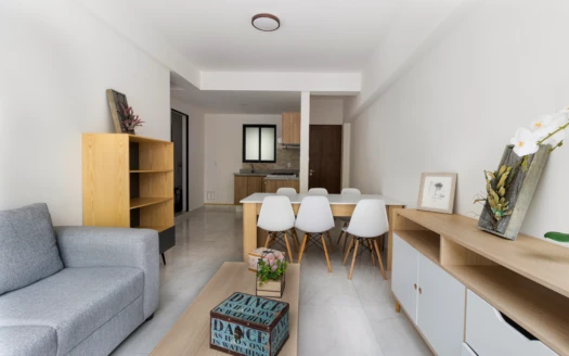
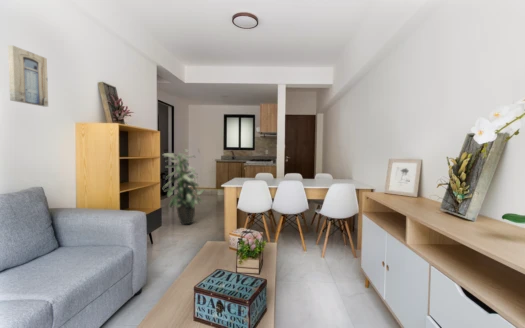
+ wall art (29, 78)
+ indoor plant (182, 186)
